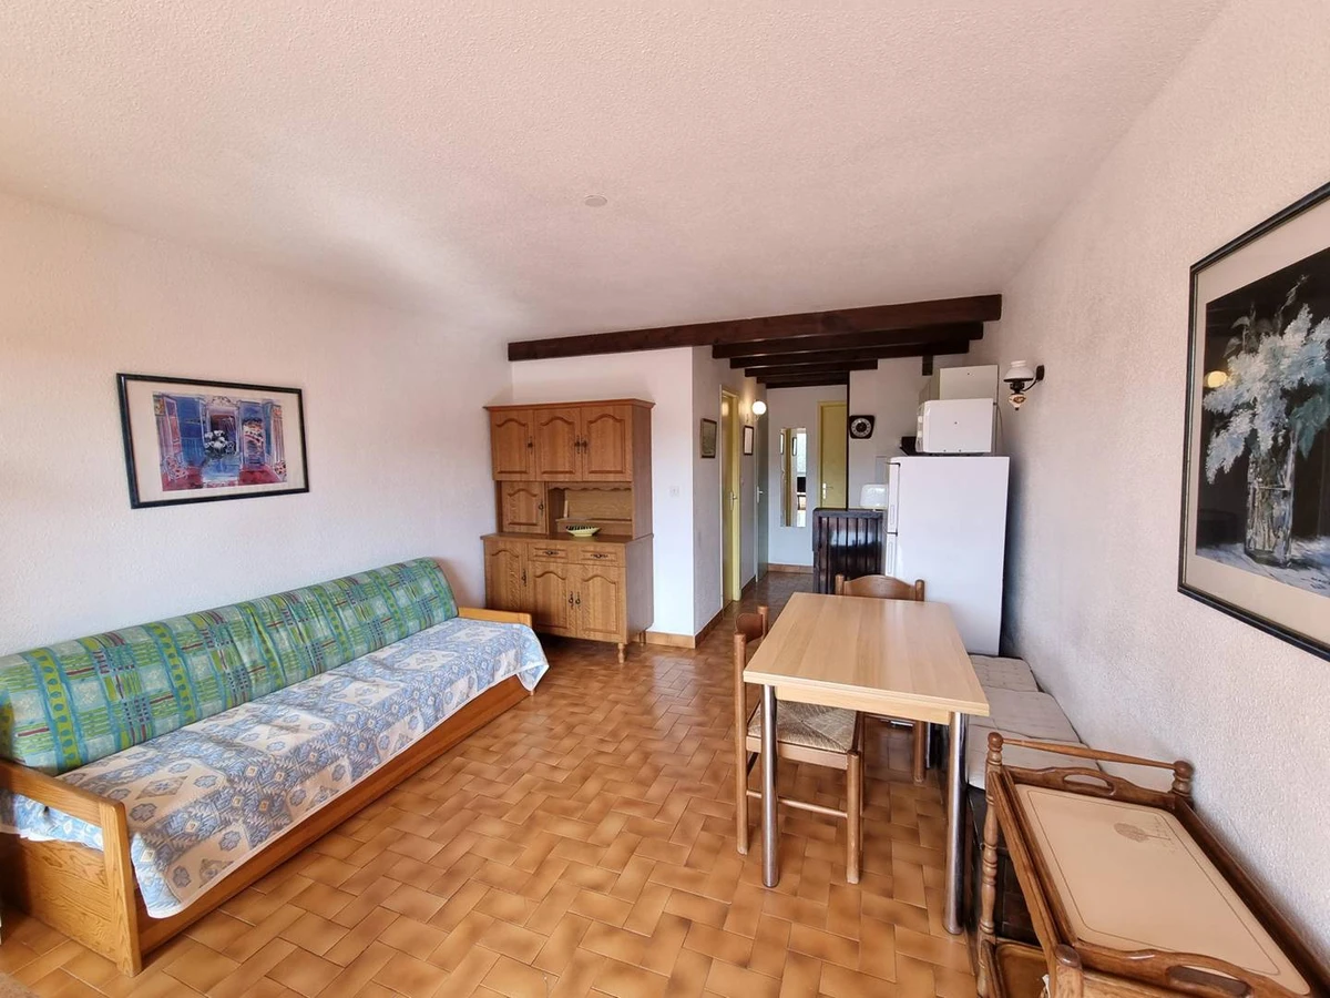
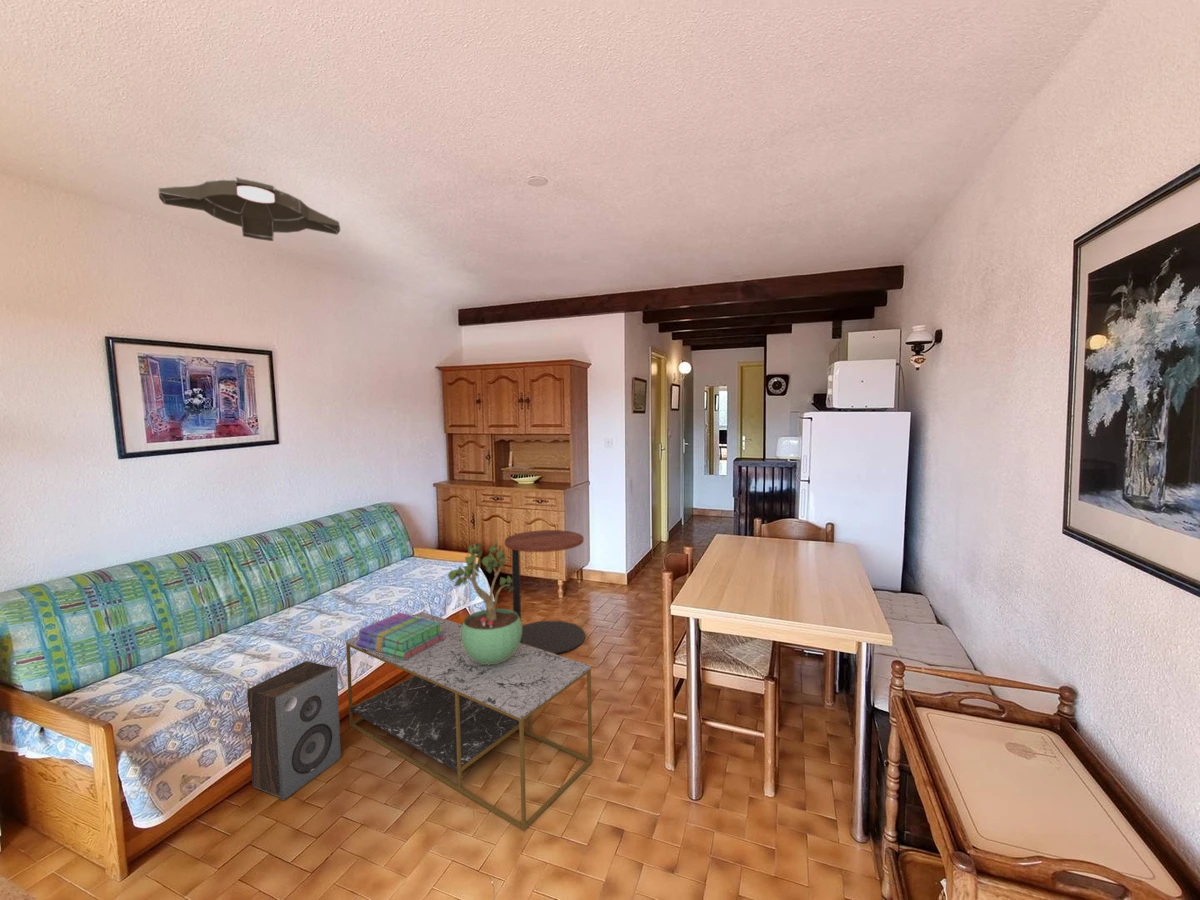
+ ceiling light (256, 202)
+ speaker (296, 725)
+ potted plant (488, 603)
+ side table (519, 588)
+ coffee table (462, 697)
+ books (401, 634)
